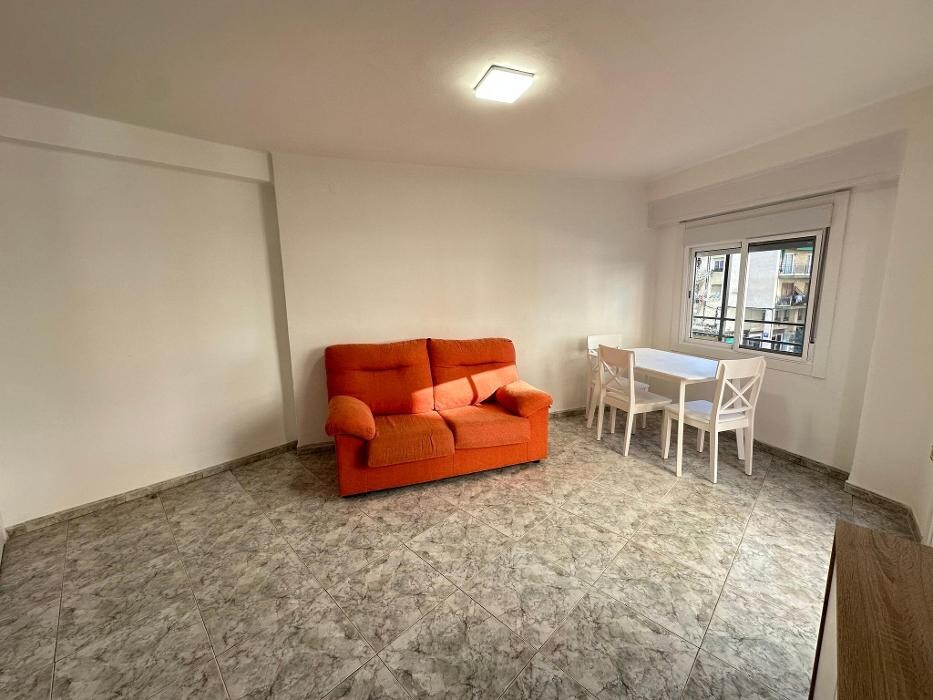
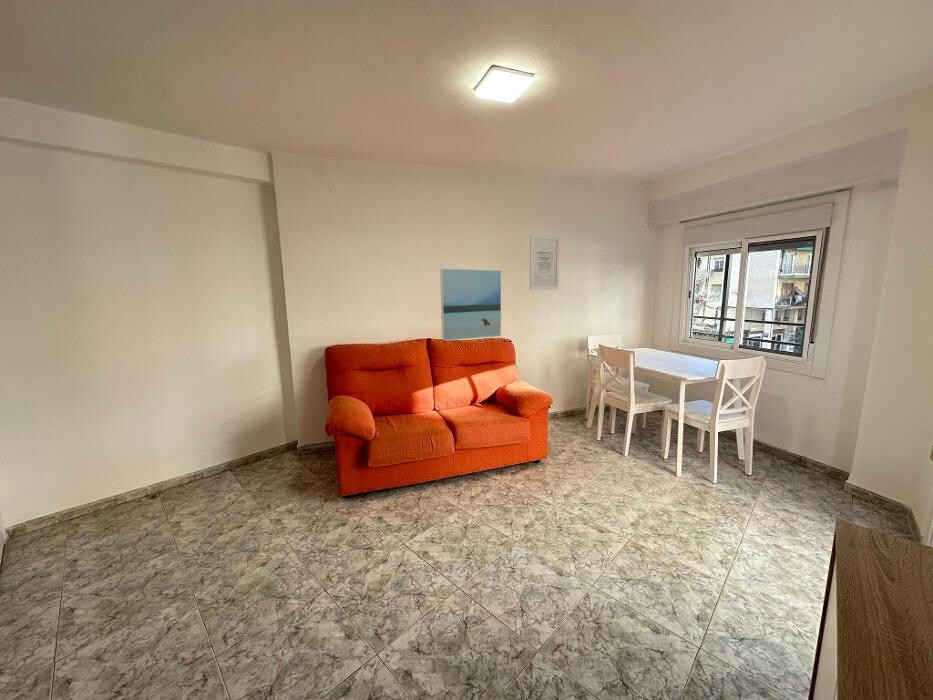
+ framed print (472, 304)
+ wall art (544, 262)
